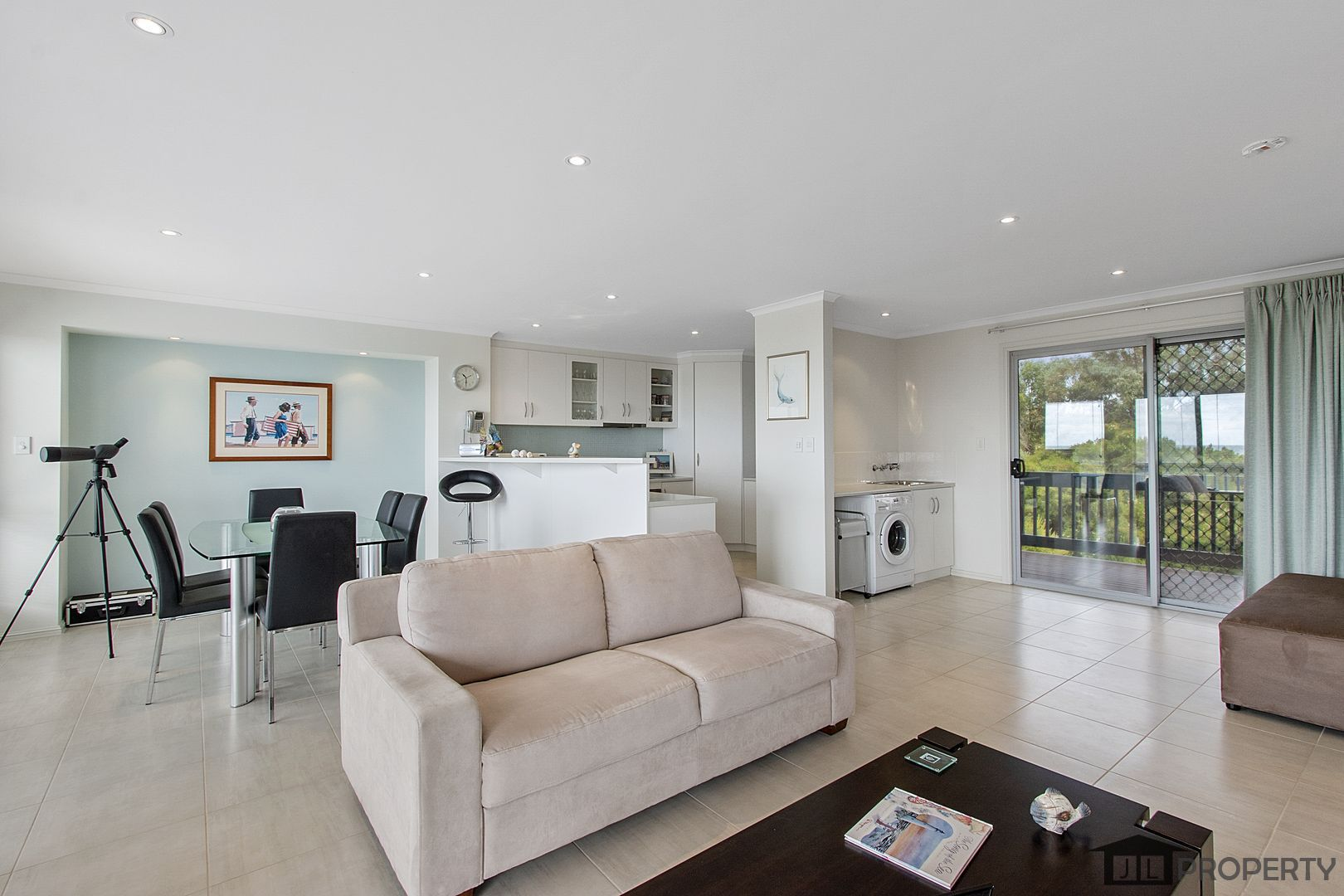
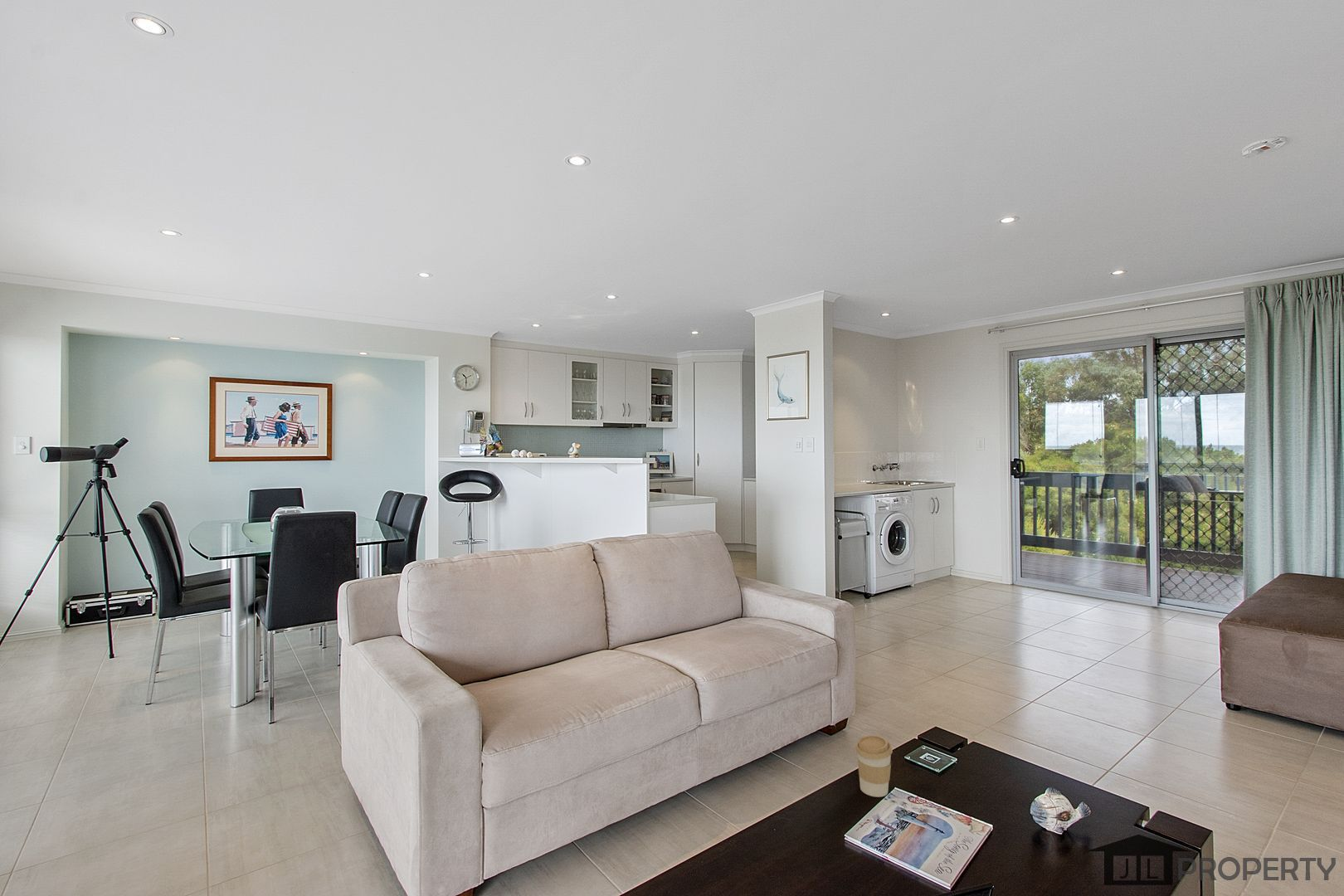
+ coffee cup (874, 765)
